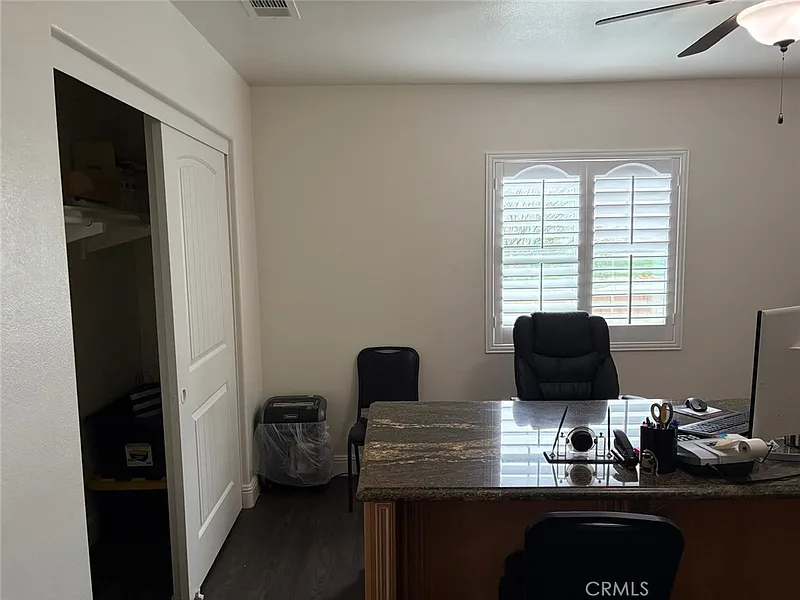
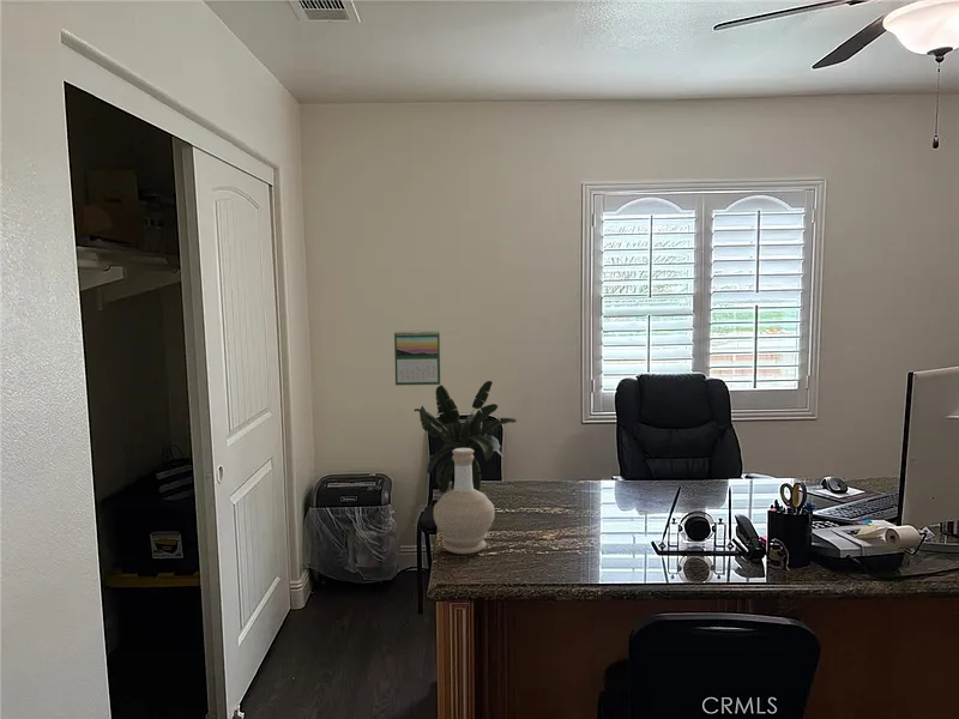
+ calendar (417, 357)
+ bottle (463, 499)
+ potted plant (466, 440)
